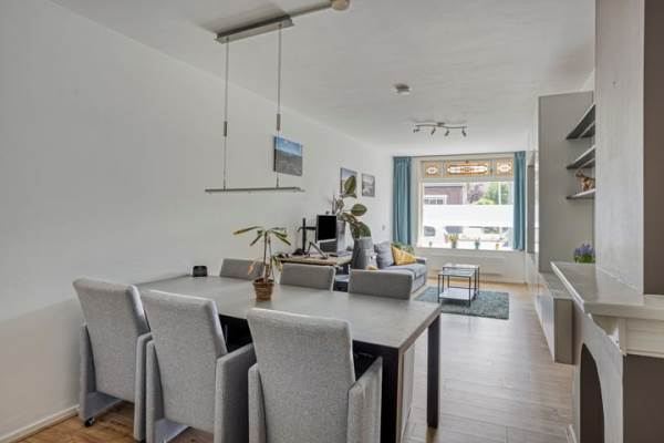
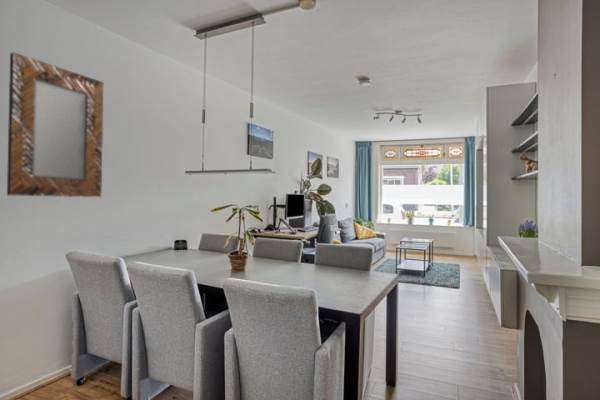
+ home mirror (60, 132)
